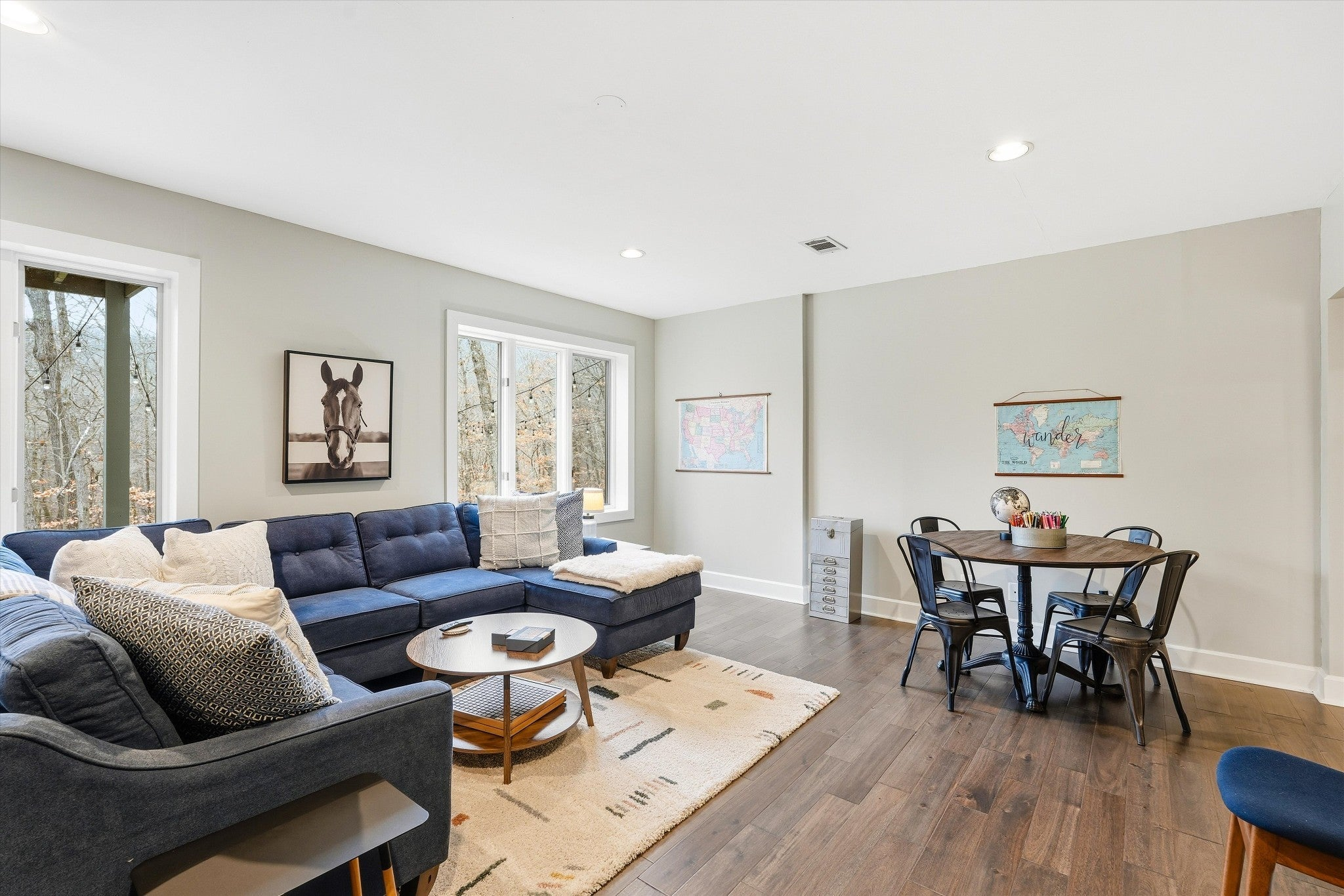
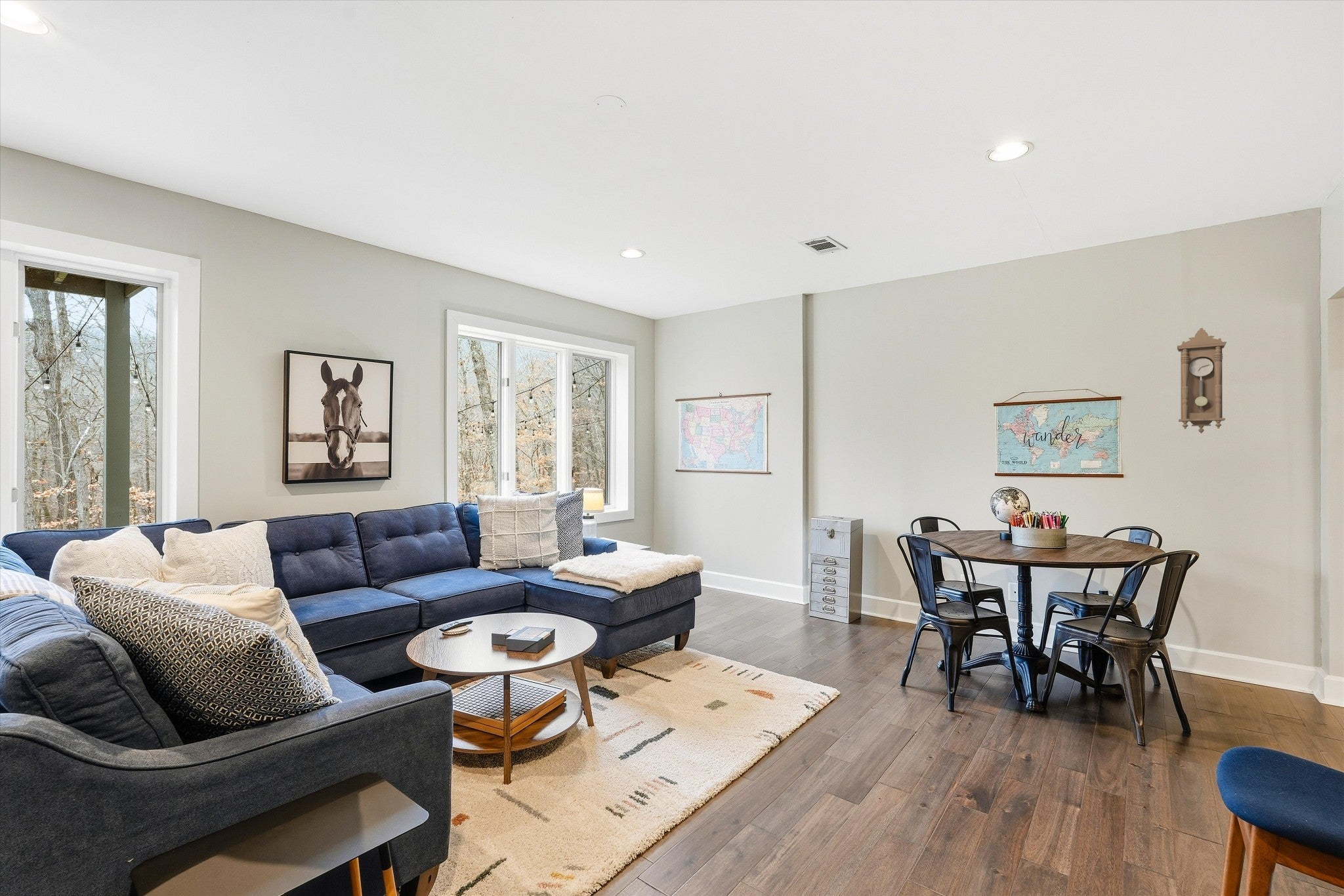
+ pendulum clock (1201, 381)
